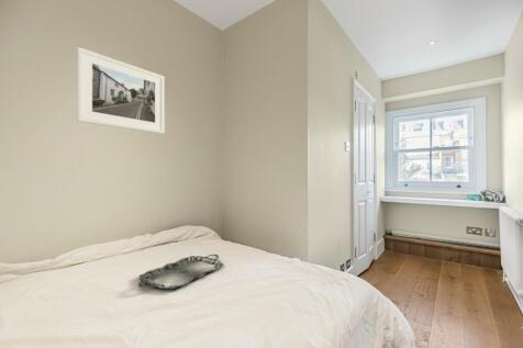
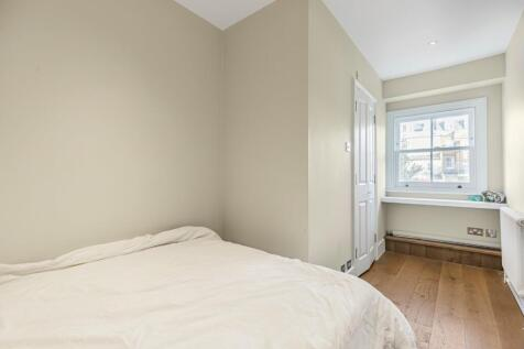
- serving tray (183, 269)
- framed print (126, 96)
